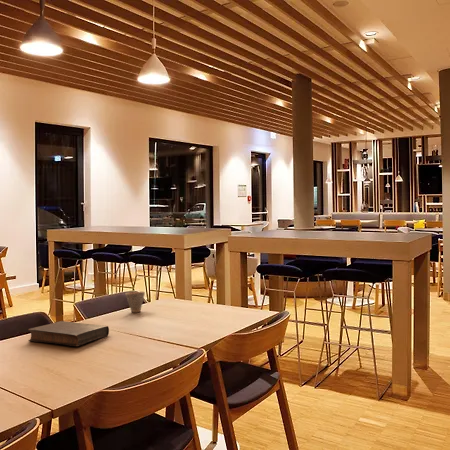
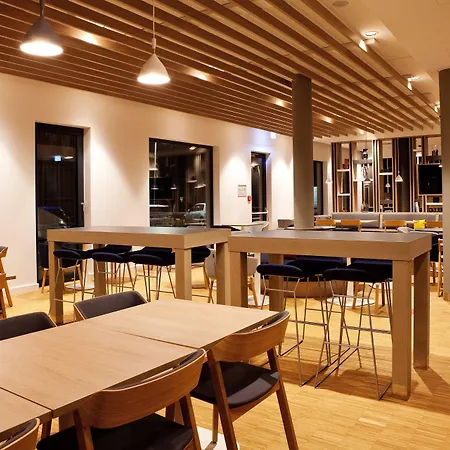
- cup (135, 302)
- book (69, 332)
